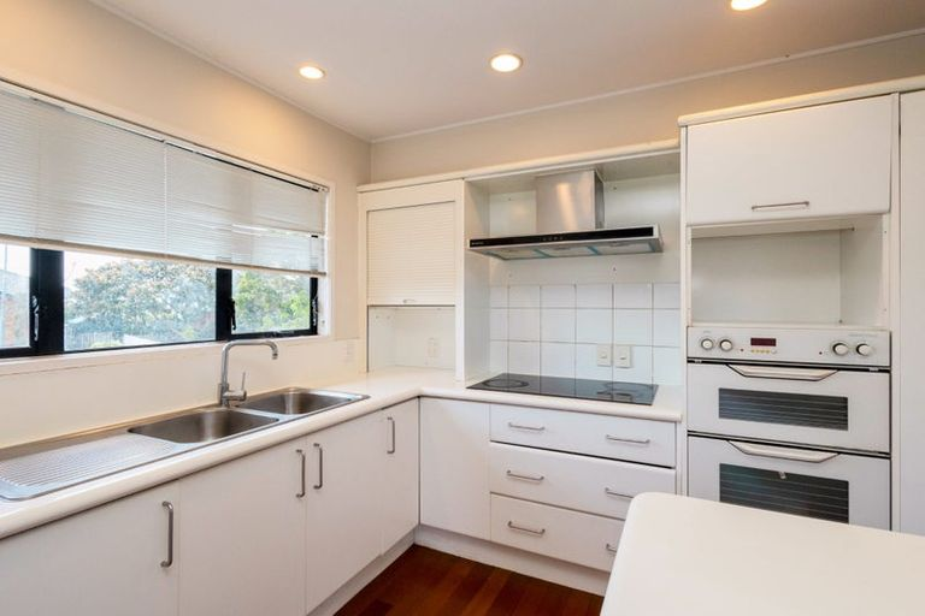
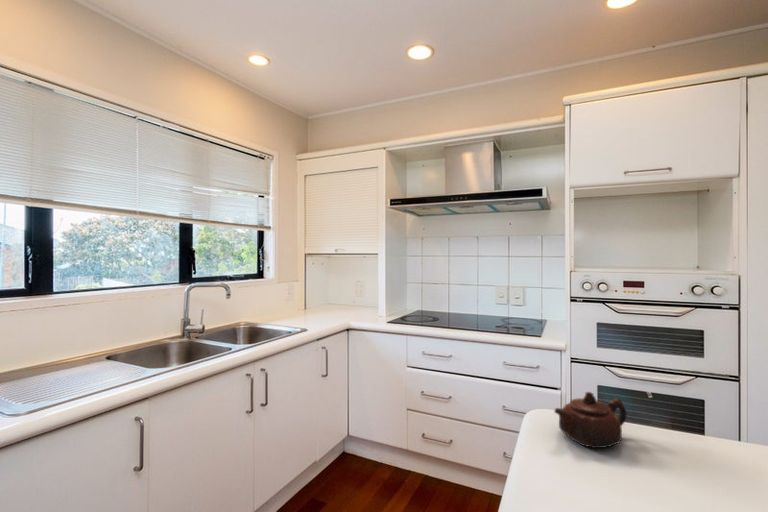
+ teapot (591, 414)
